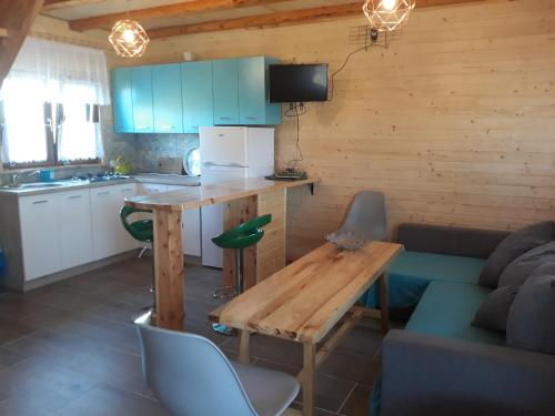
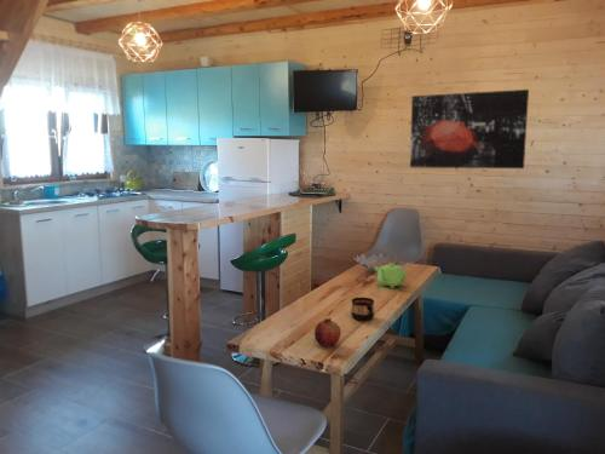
+ teapot (388, 275)
+ cup (362, 309)
+ wall art (466, 131)
+ fruit (327, 332)
